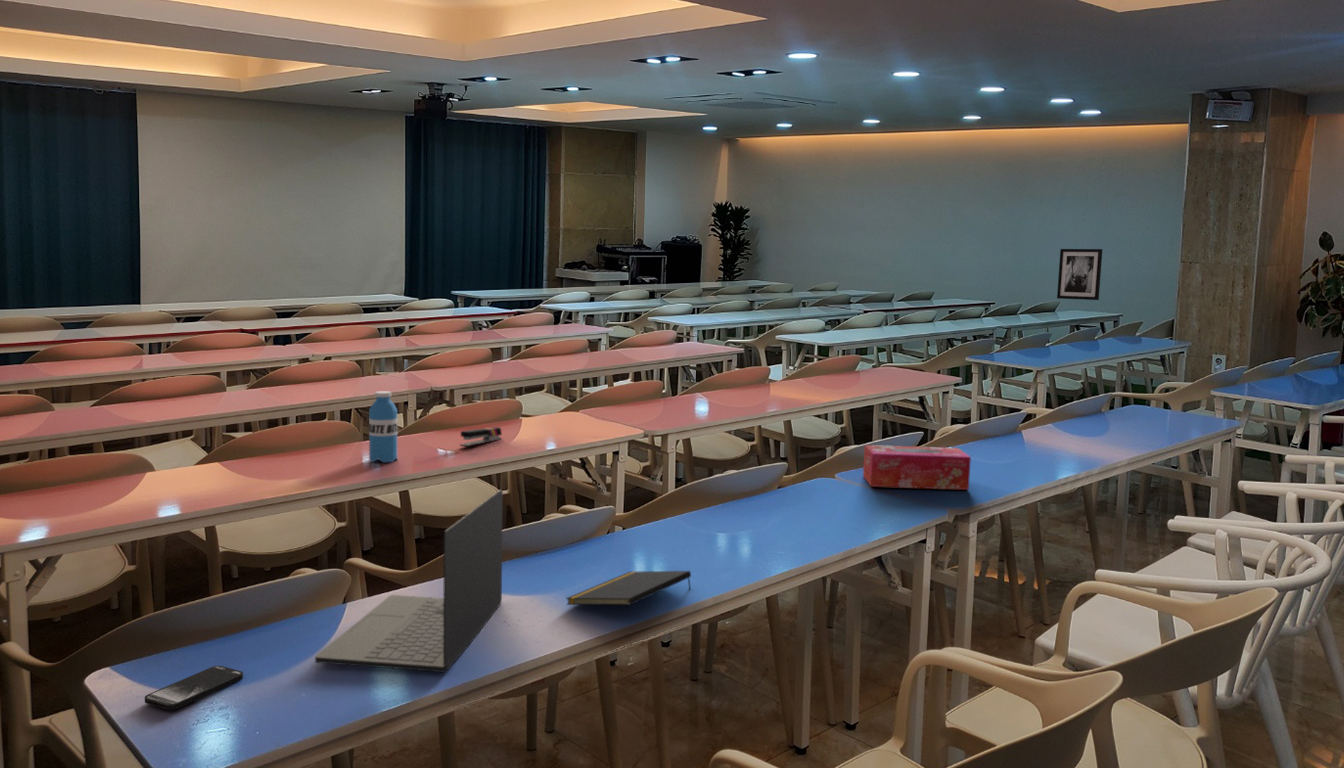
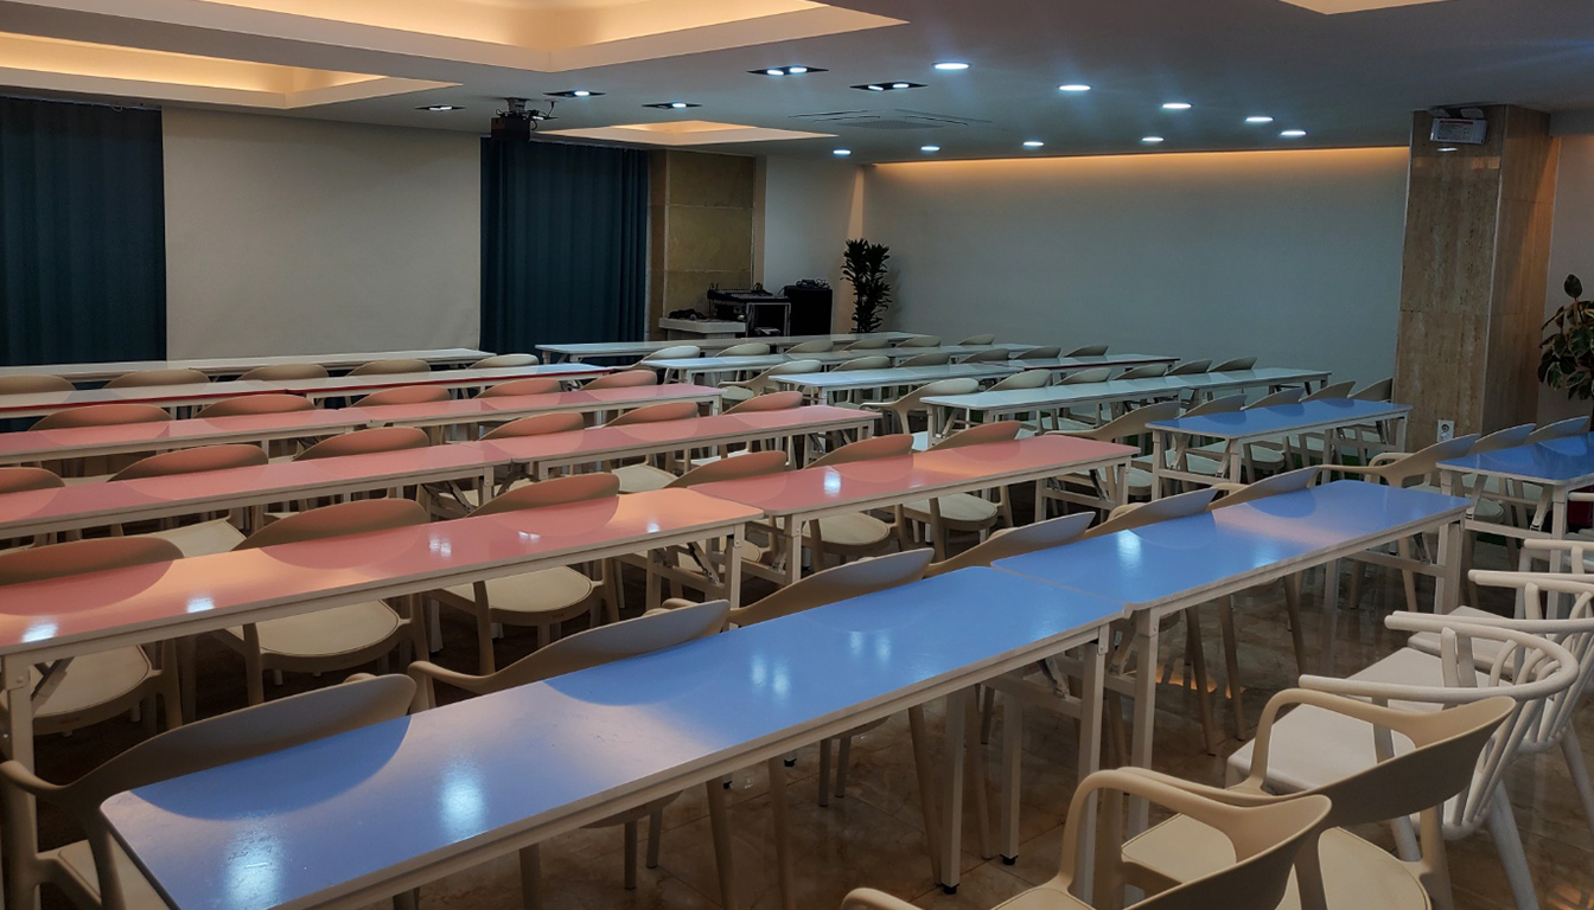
- laptop (415, 596)
- smartphone (195, 686)
- tissue box (915, 466)
- stapler (481, 435)
- water bottle (383, 426)
- notepad (629, 587)
- wall art (1079, 274)
